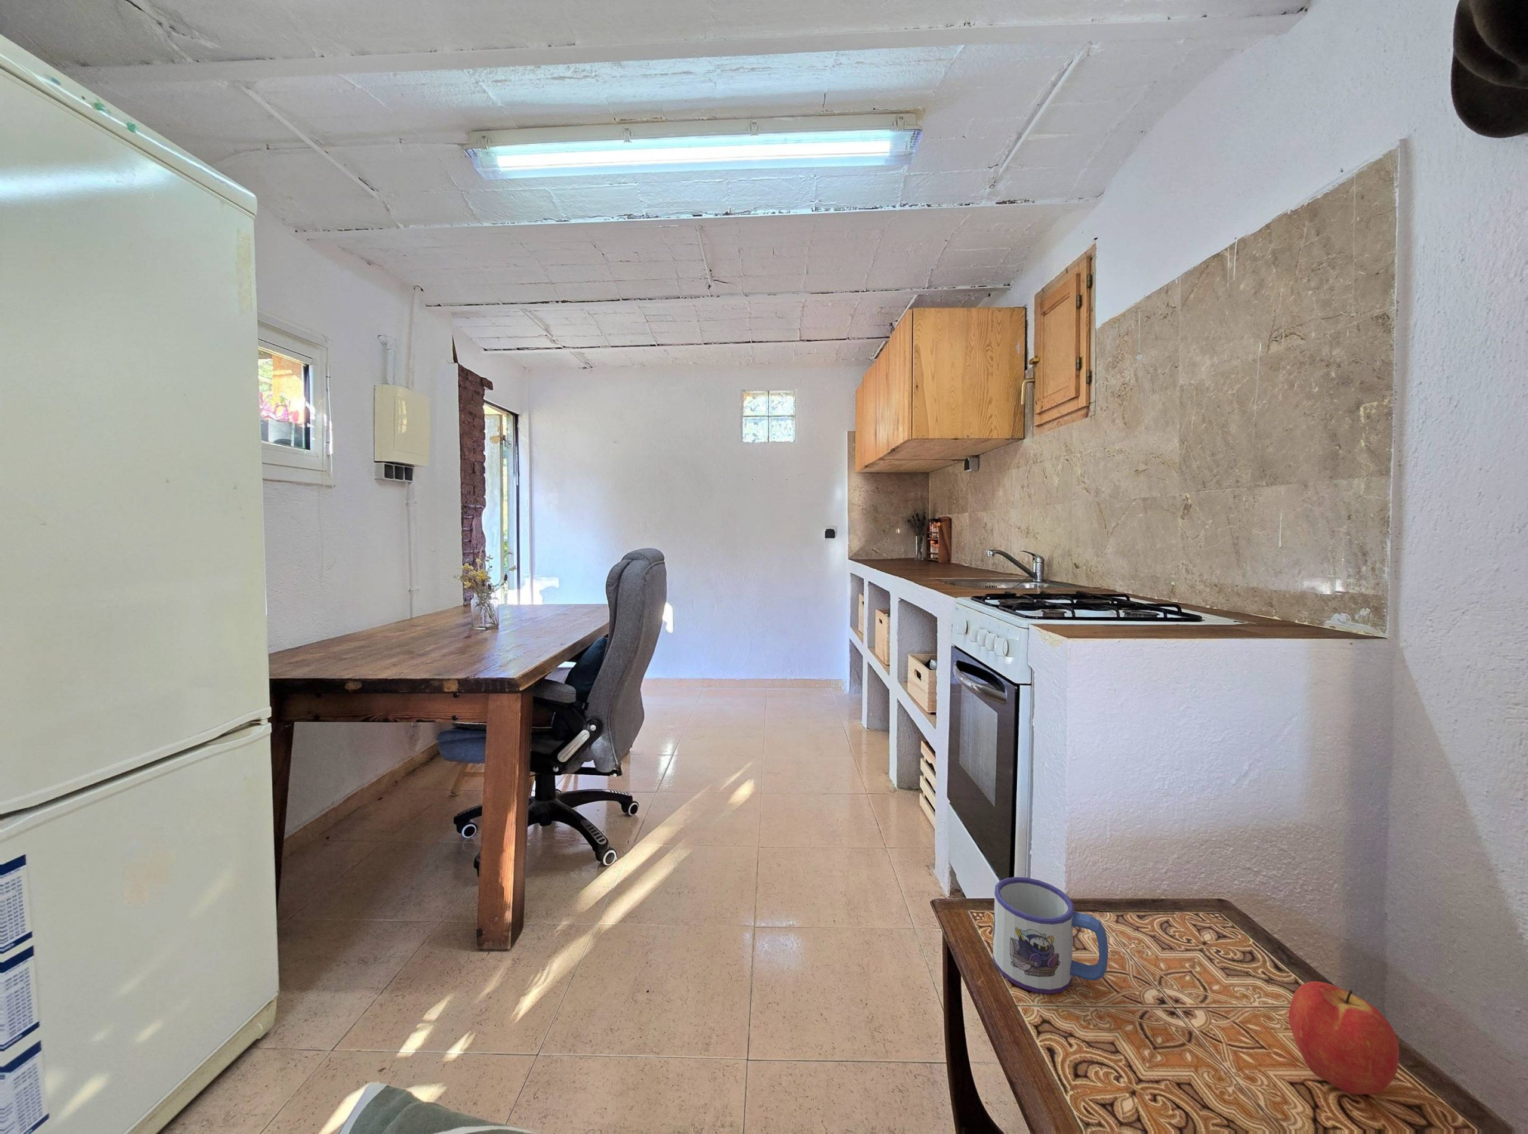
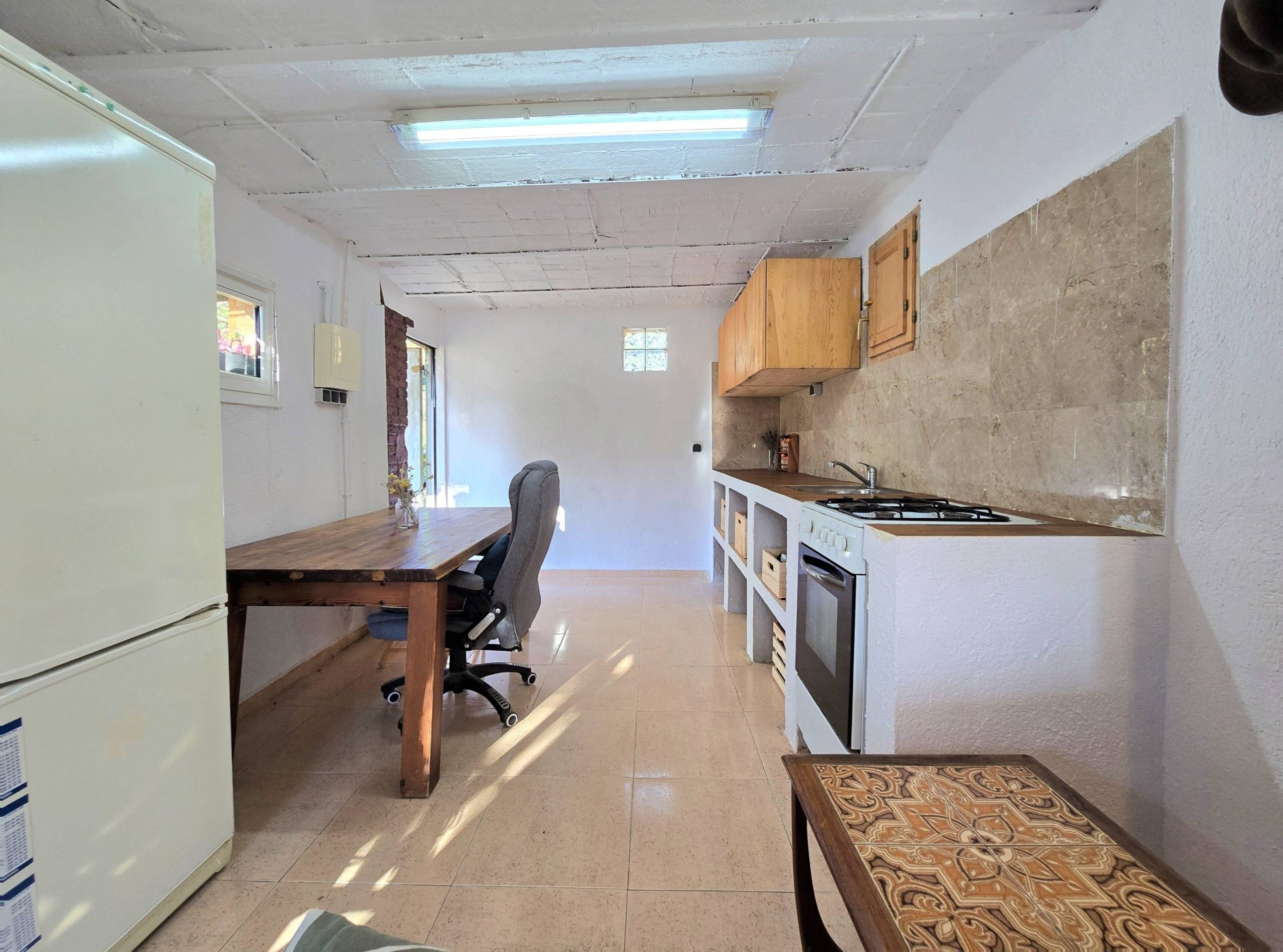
- mug (1048, 937)
- apple (1339, 1035)
